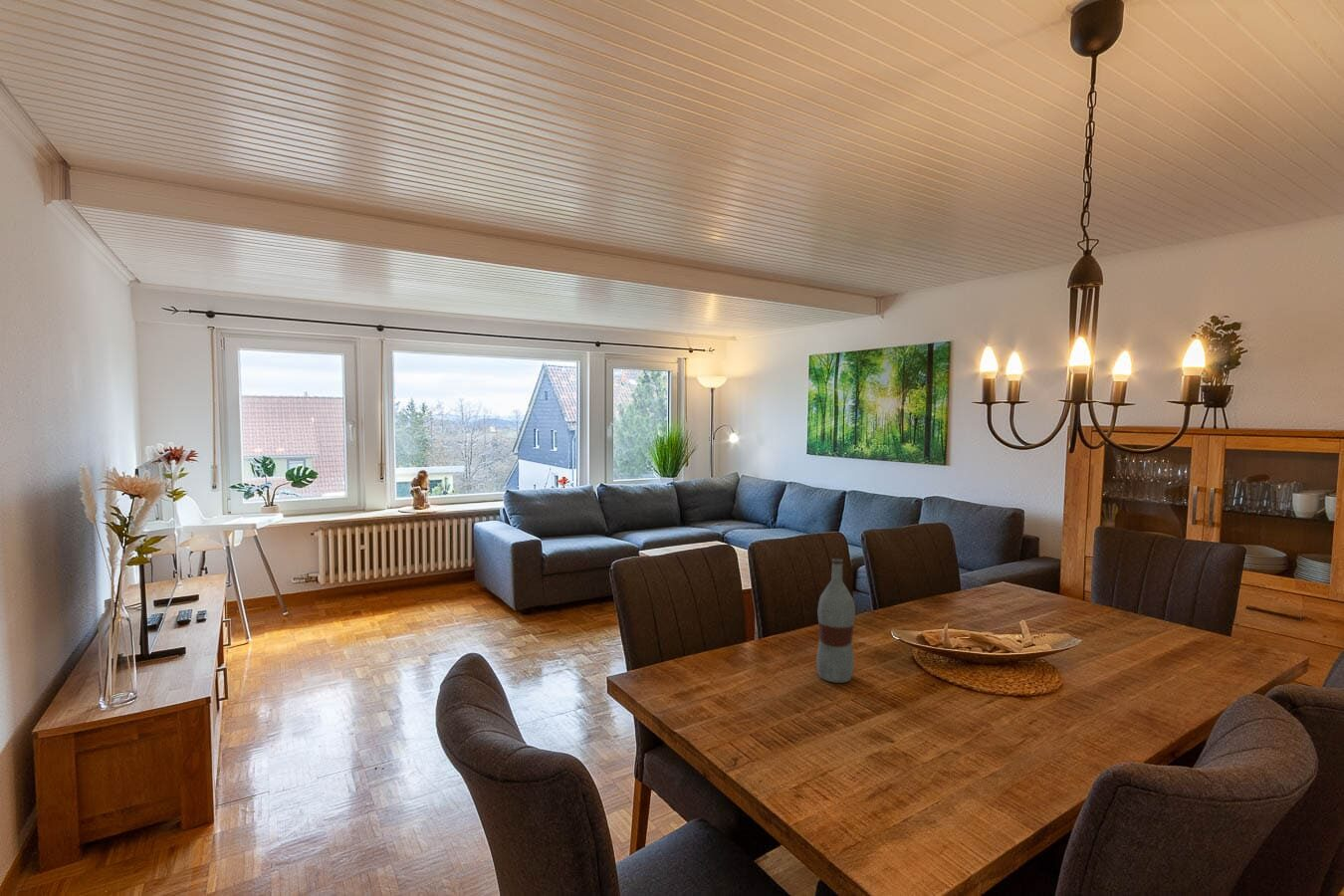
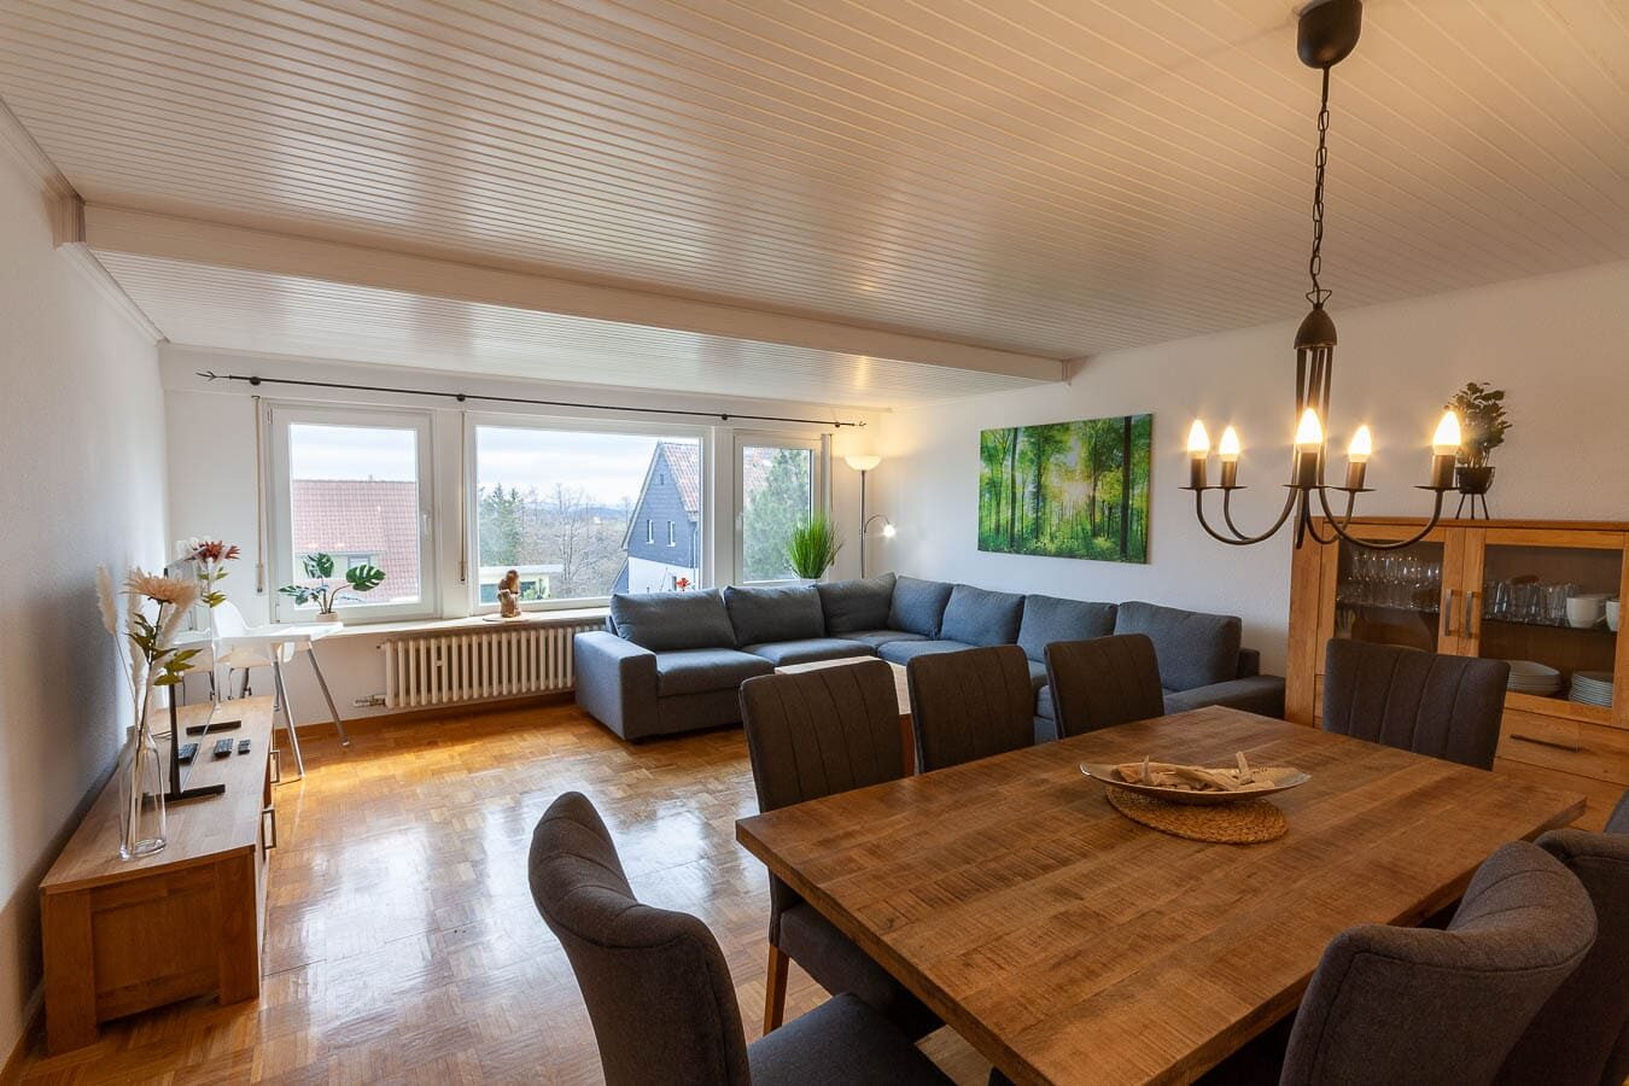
- bottle (835, 617)
